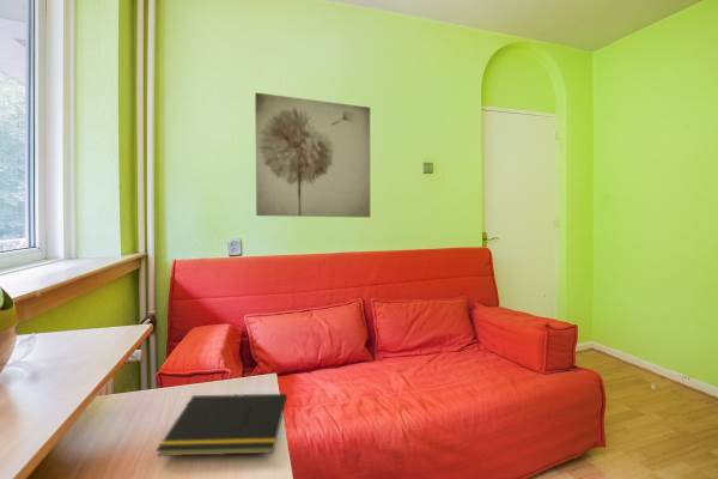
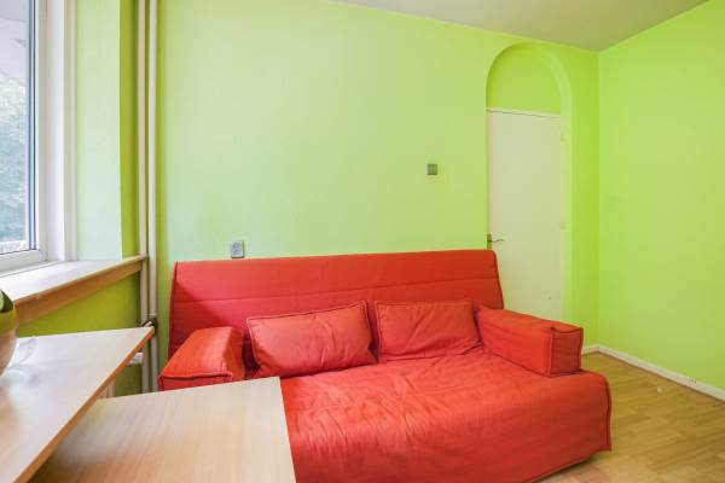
- wall art (315, 158)
- notepad (229, 420)
